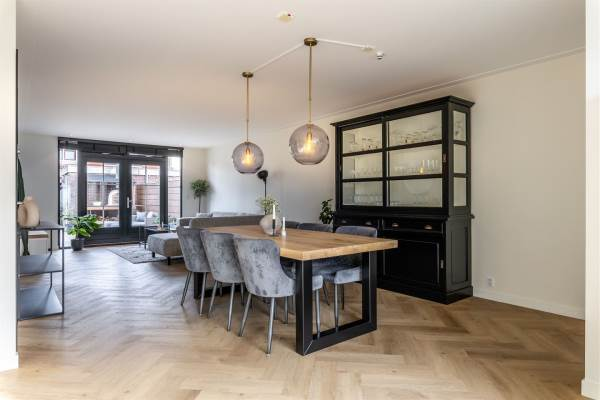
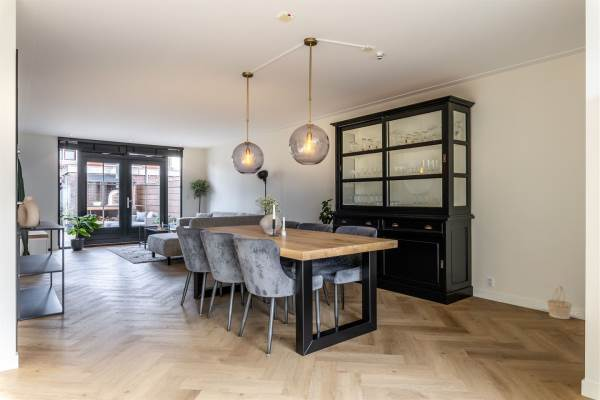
+ basket (559, 300)
